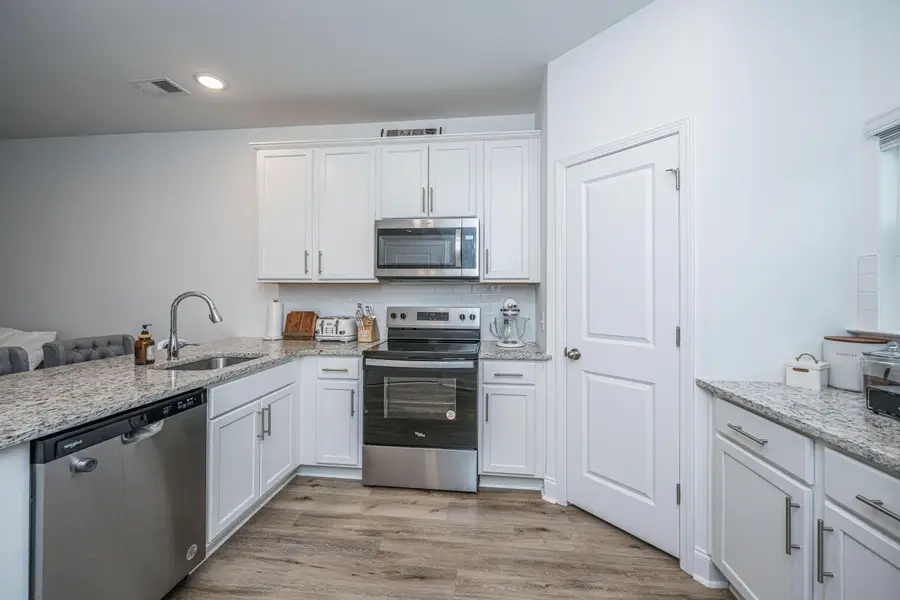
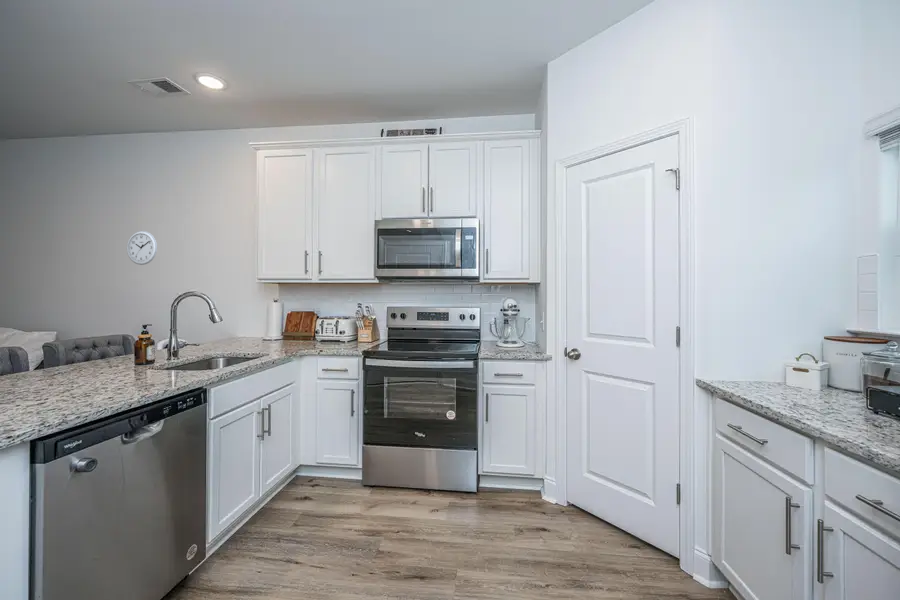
+ wall clock (141, 247)
